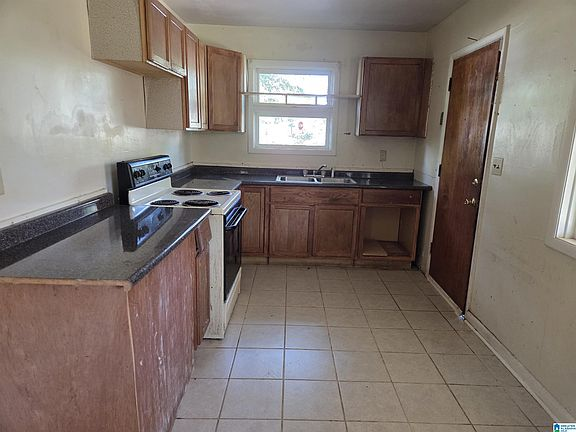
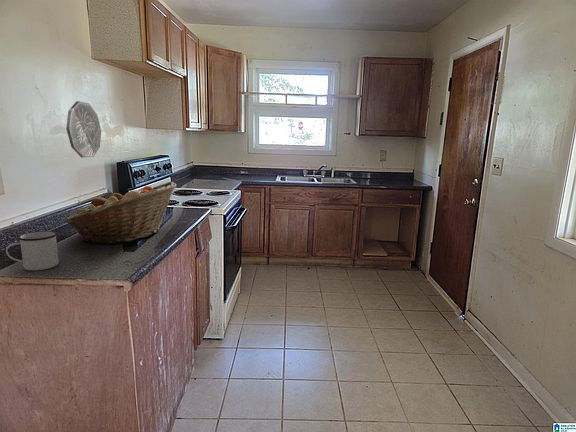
+ mug (33, 251)
+ fruit basket (126, 208)
+ decorative plate (85, 130)
